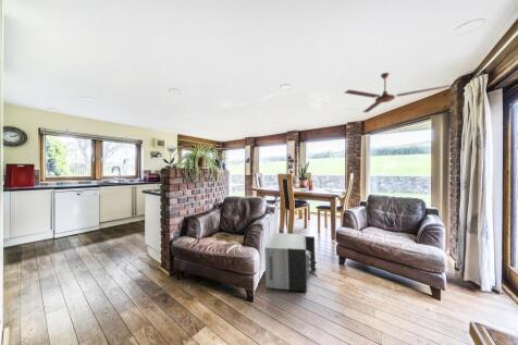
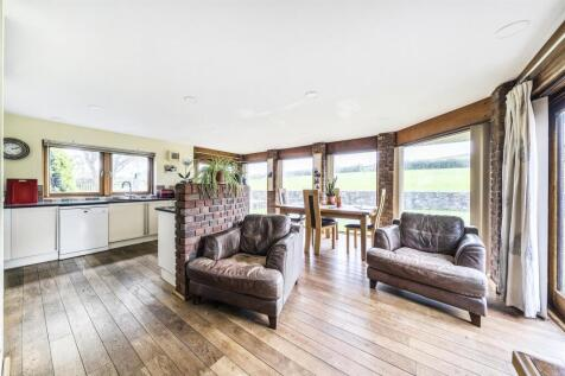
- ceiling fan (398, 94)
- safe (292, 258)
